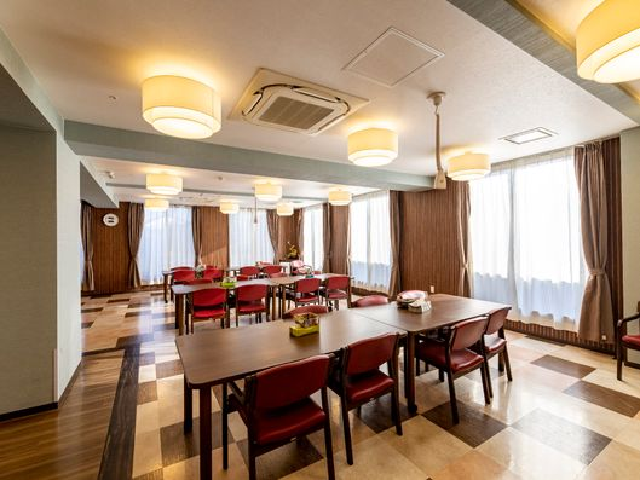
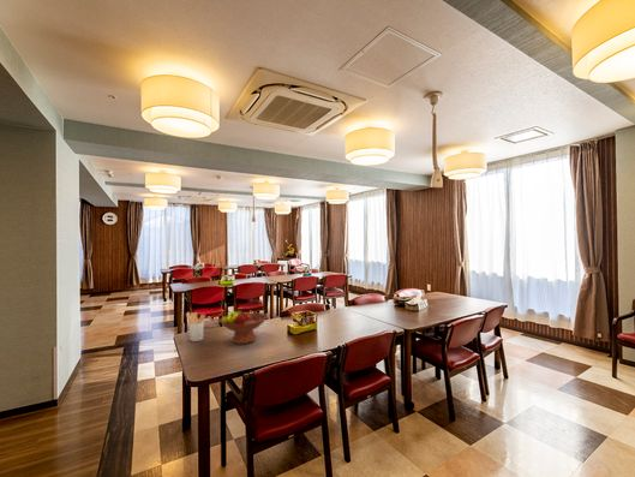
+ utensil holder (194, 326)
+ fruit bowl (244, 324)
